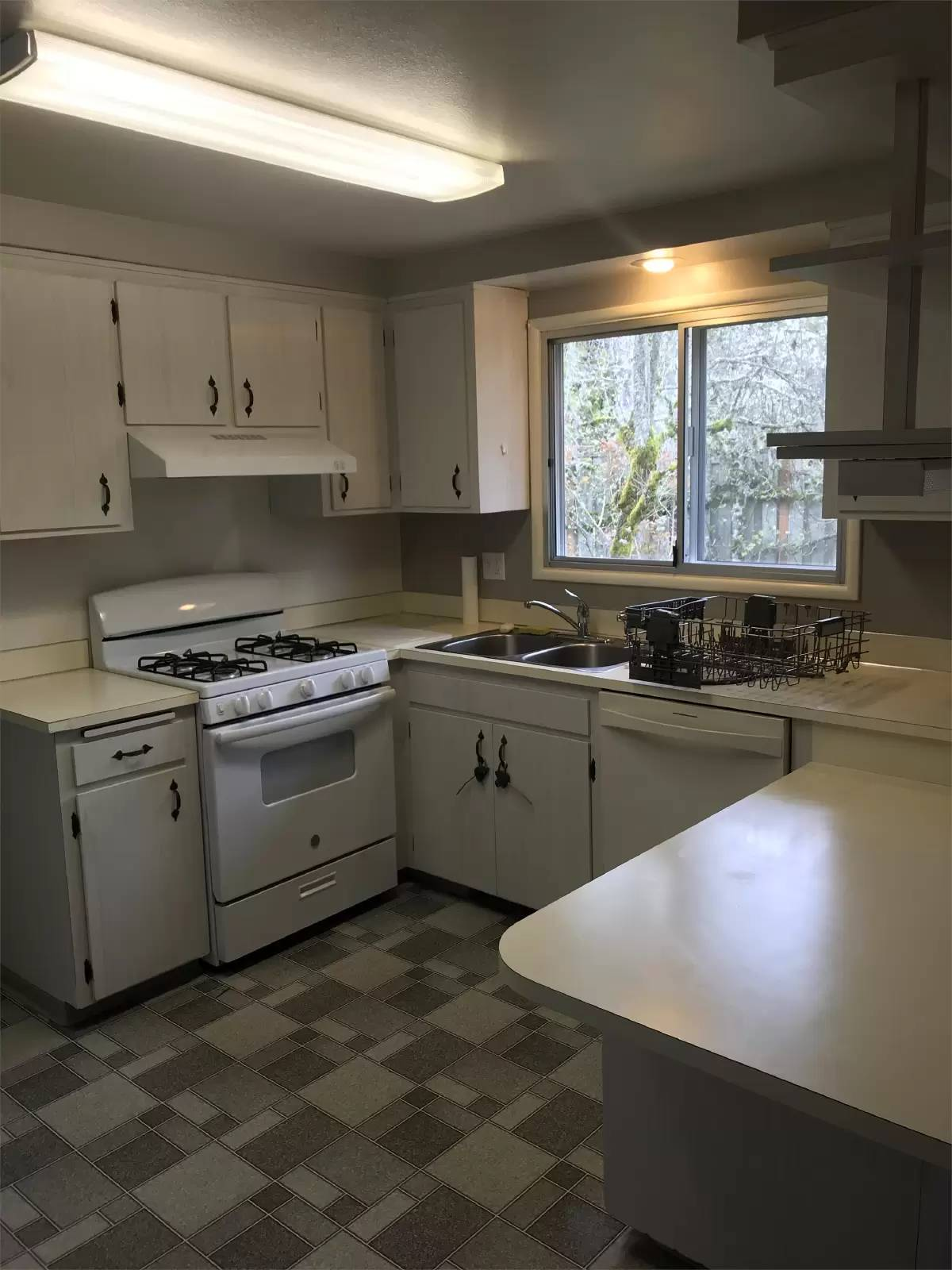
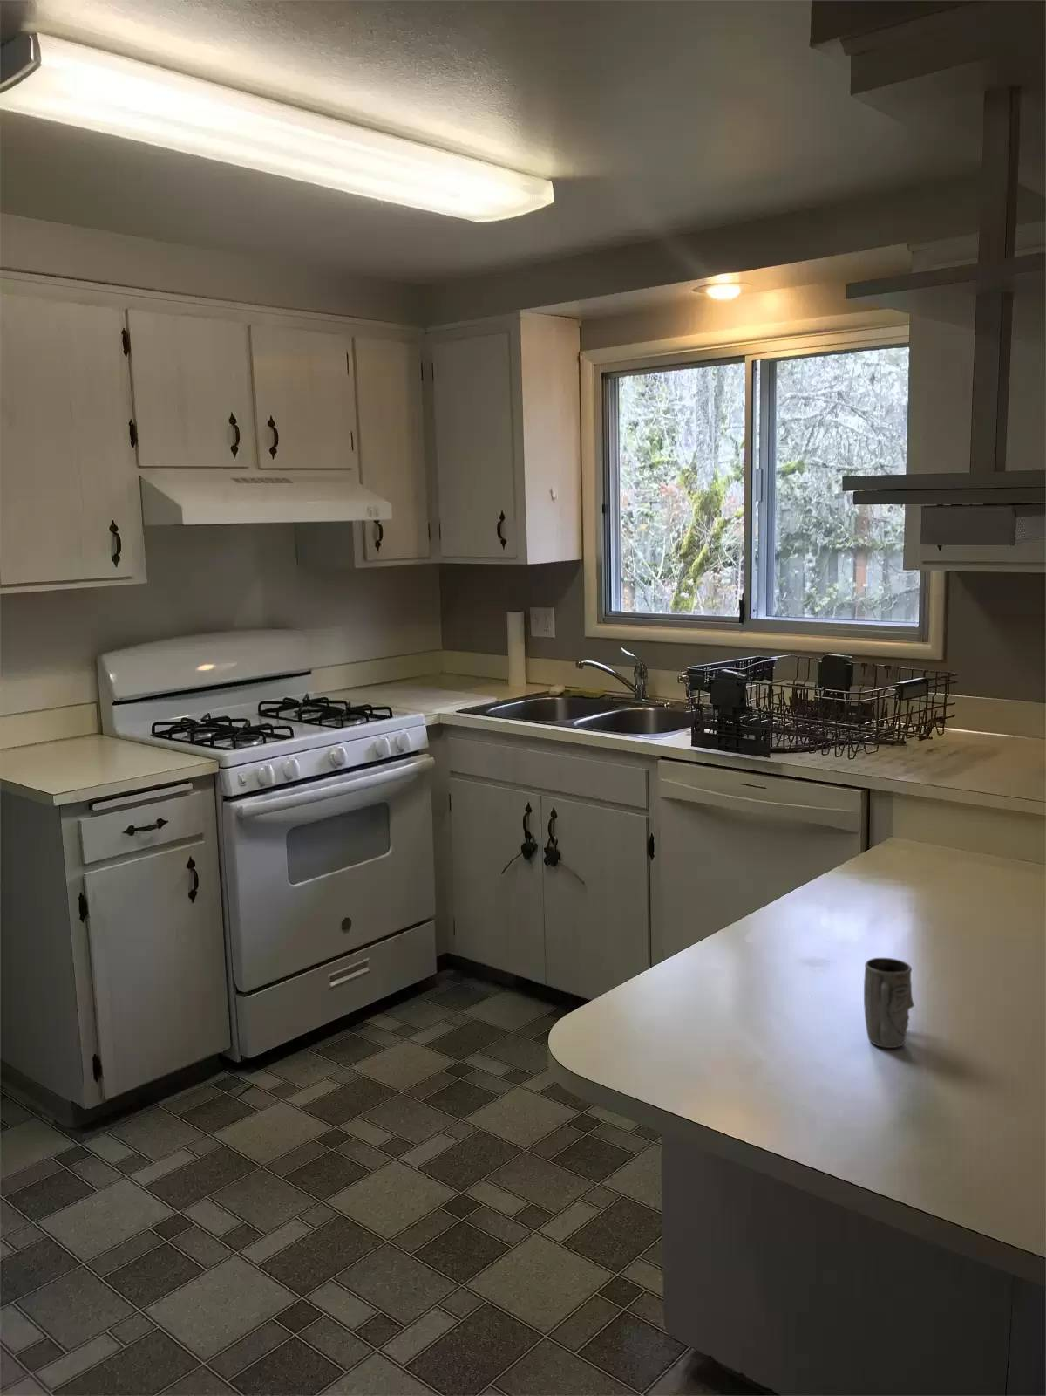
+ mug (888, 999)
